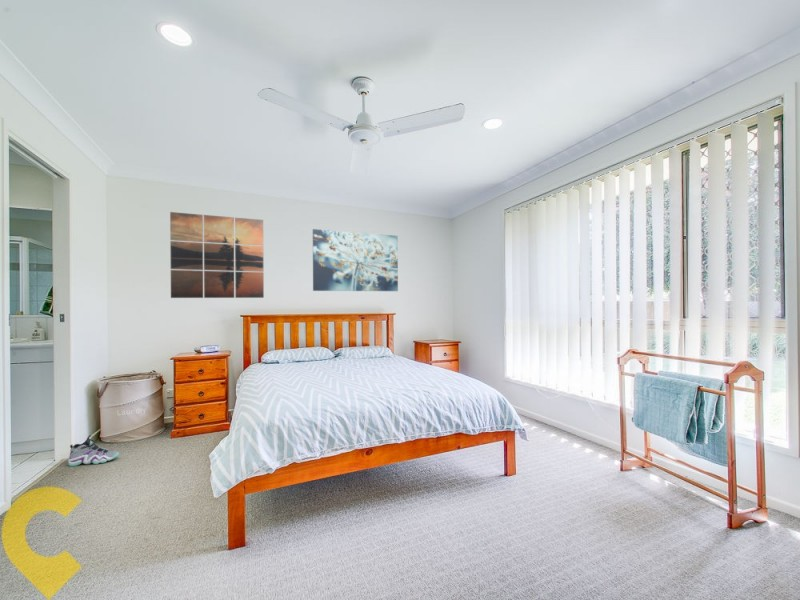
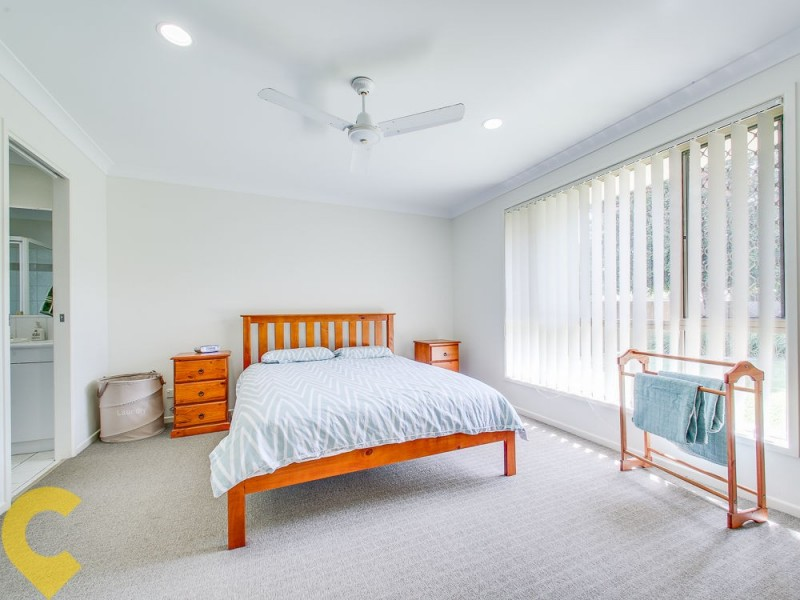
- wall art (357, 261)
- wall art (219, 257)
- sneaker (93, 448)
